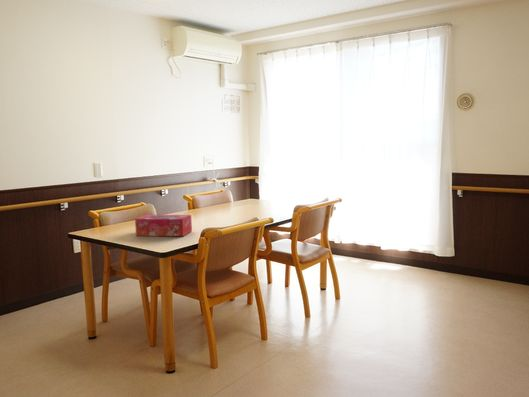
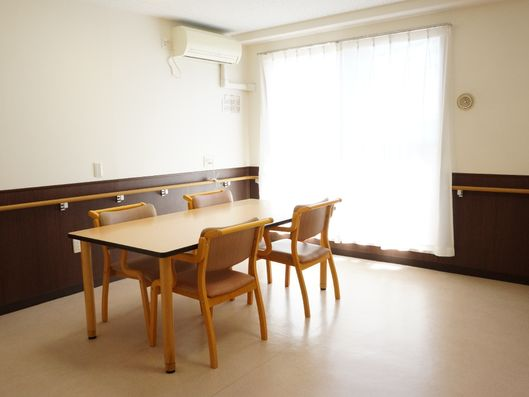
- tissue box (164, 225)
